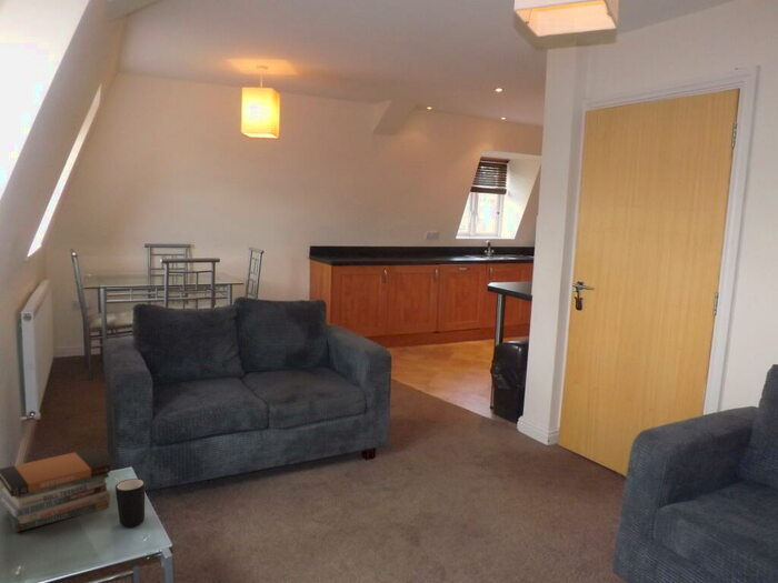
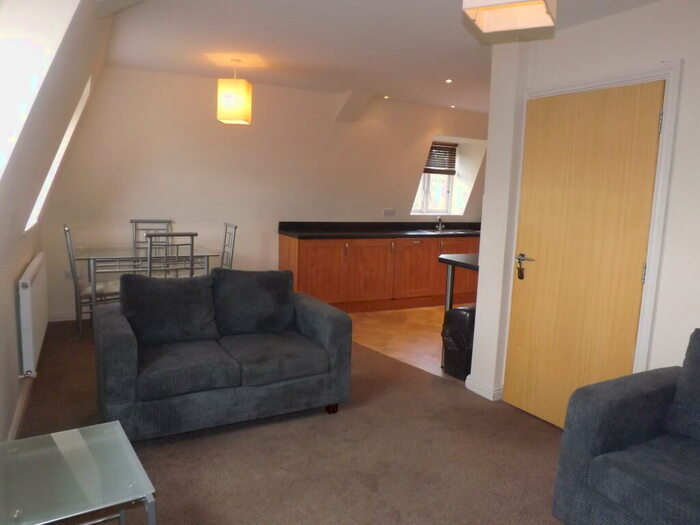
- book stack (54, 489)
- mug (129, 501)
